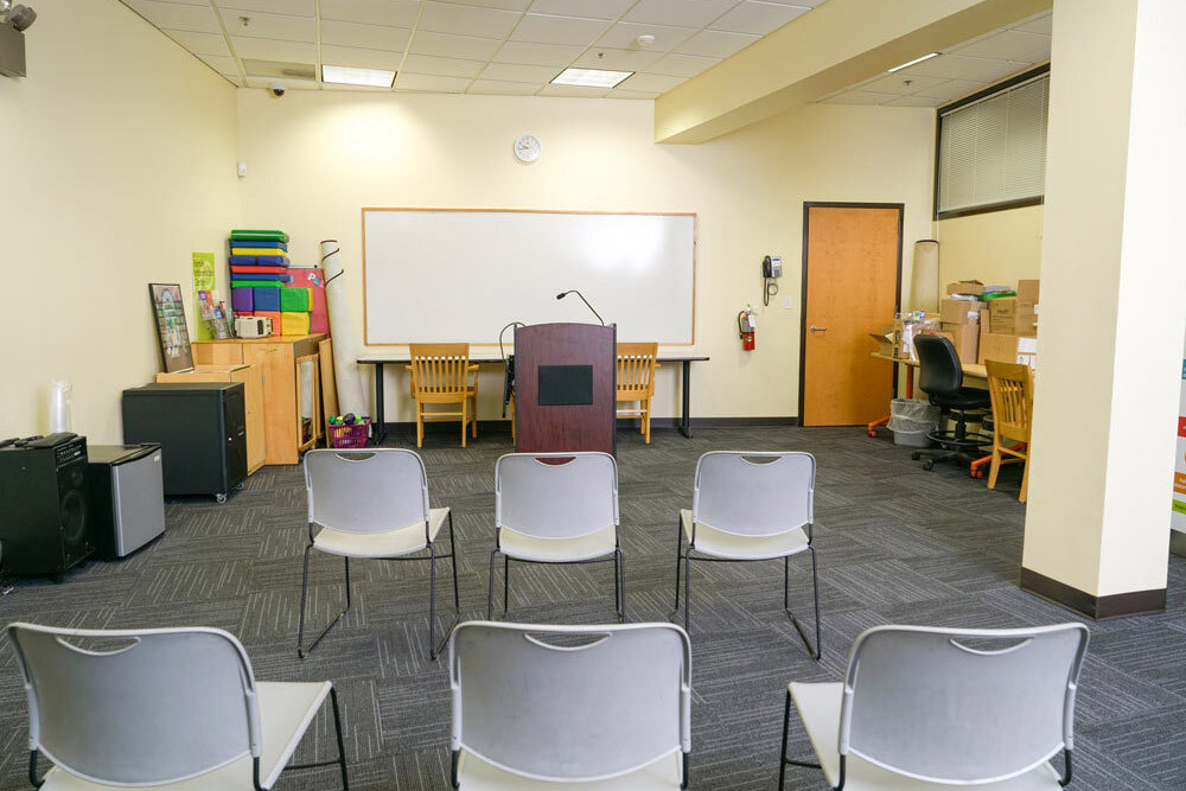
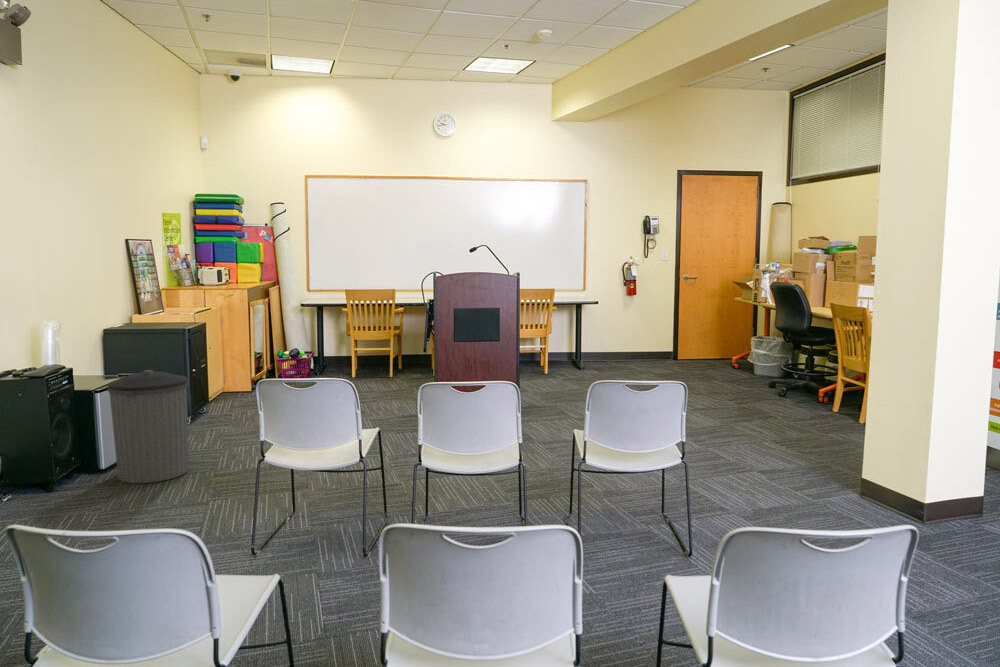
+ trash can (151, 422)
